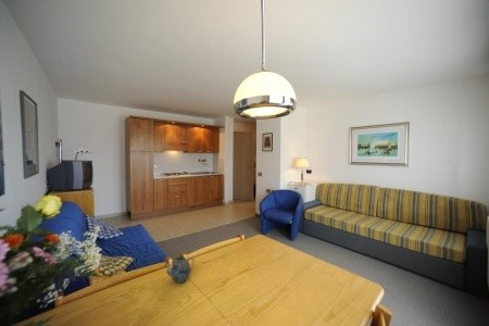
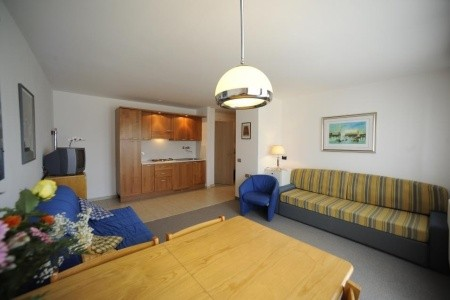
- teapot (179, 268)
